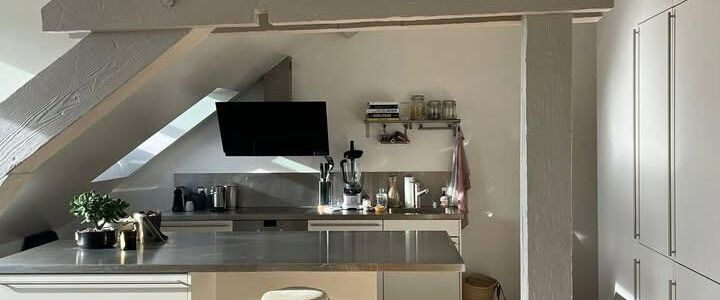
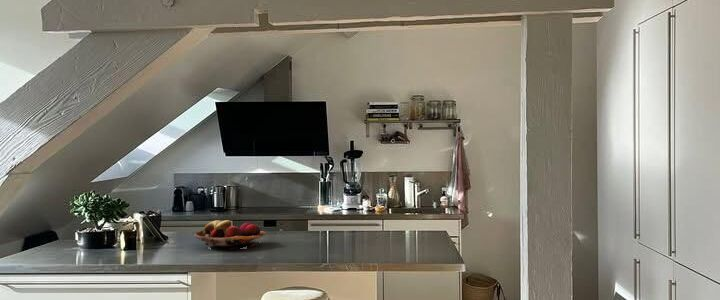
+ fruit basket (229, 232)
